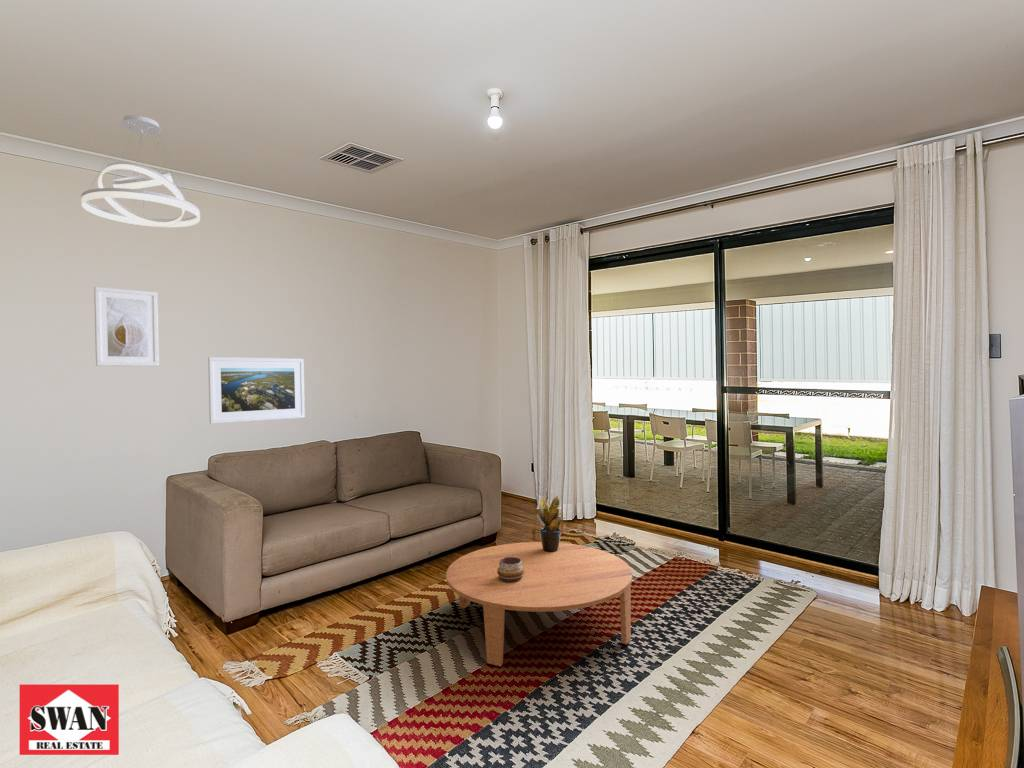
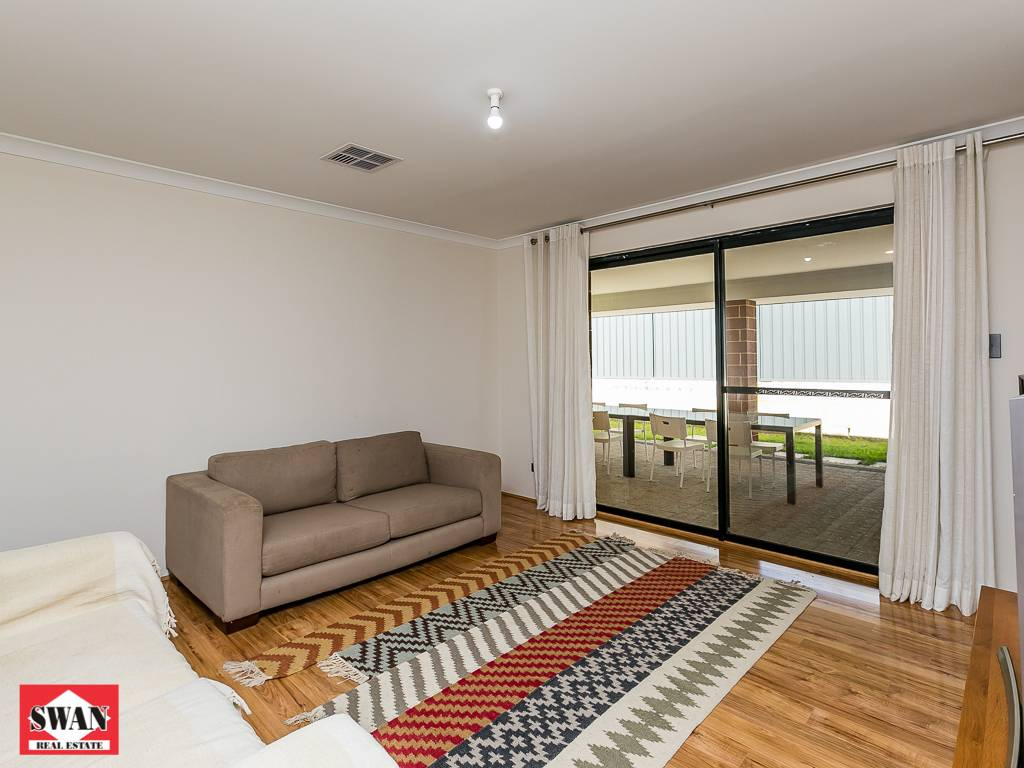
- potted plant (551, 521)
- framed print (127, 327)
- decorative bowl (510, 569)
- pendant light (142, 170)
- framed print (259, 389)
- coffee table (539, 595)
